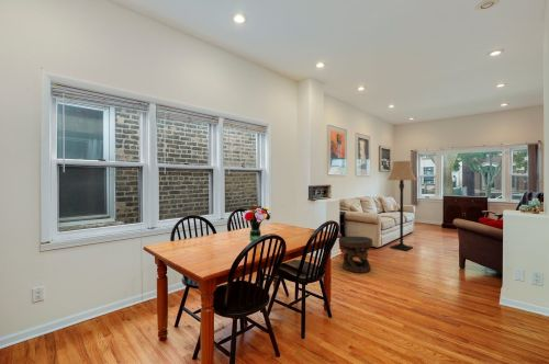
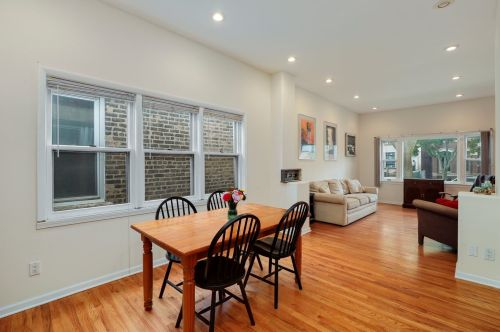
- side table (356, 252)
- lamp (401, 204)
